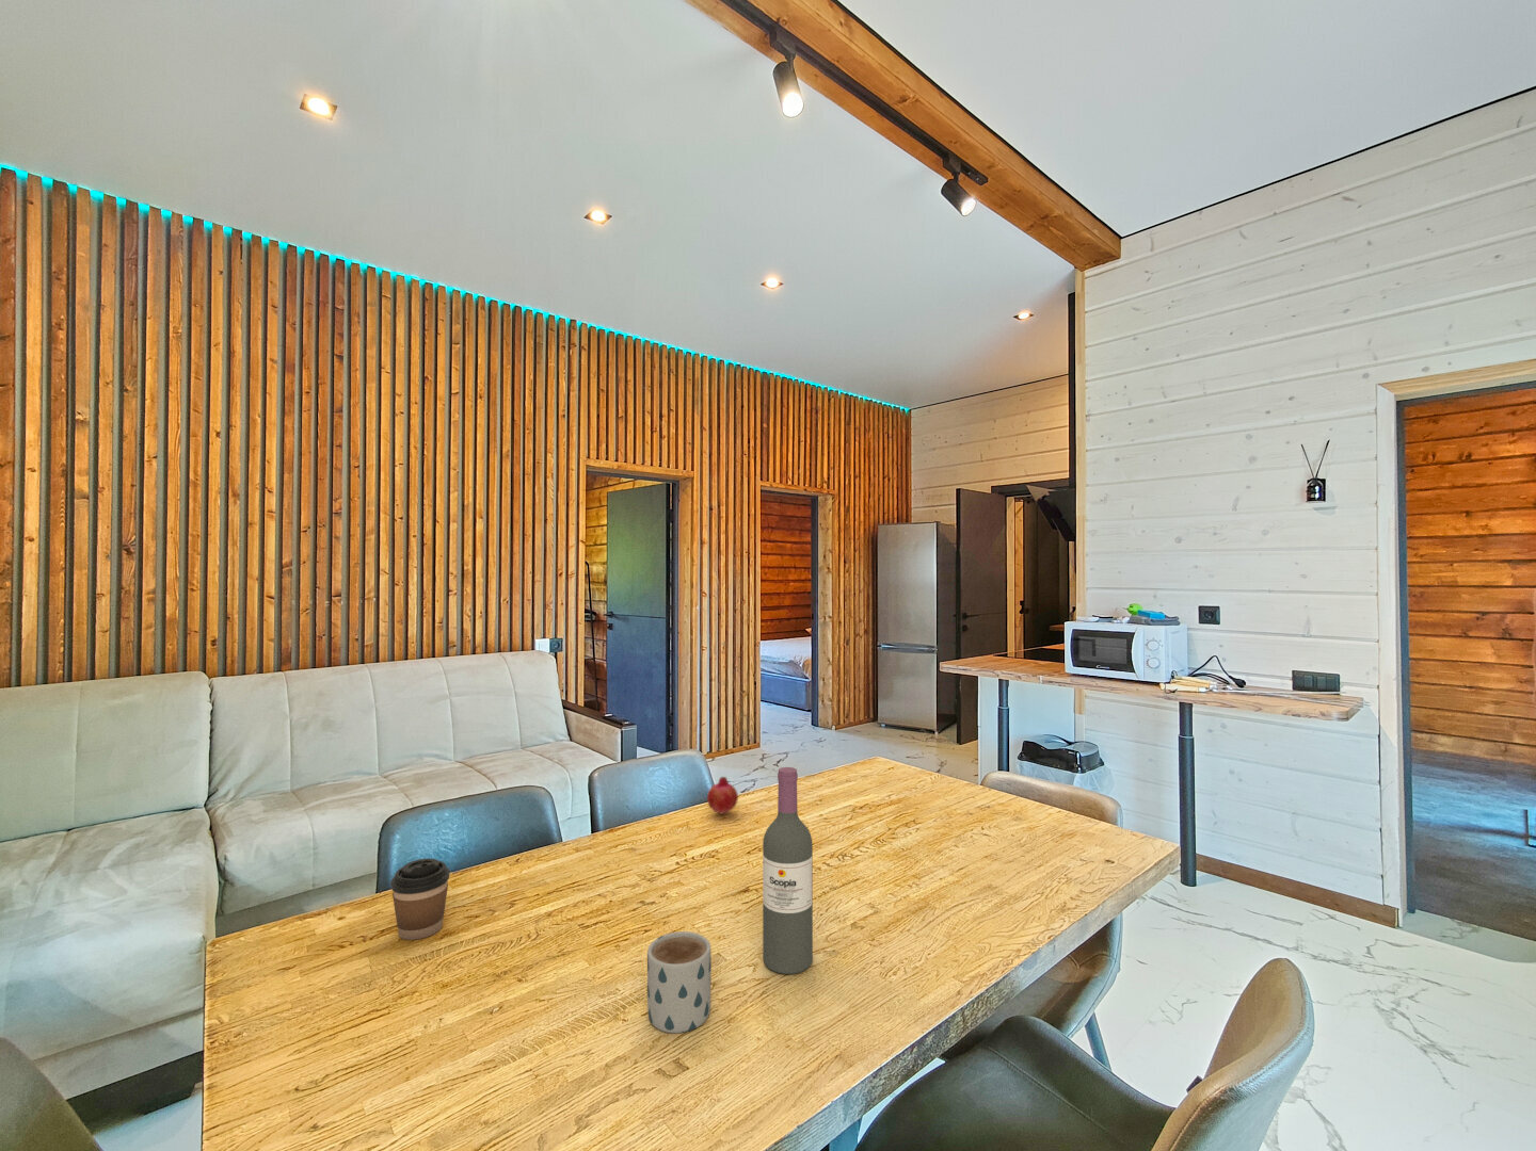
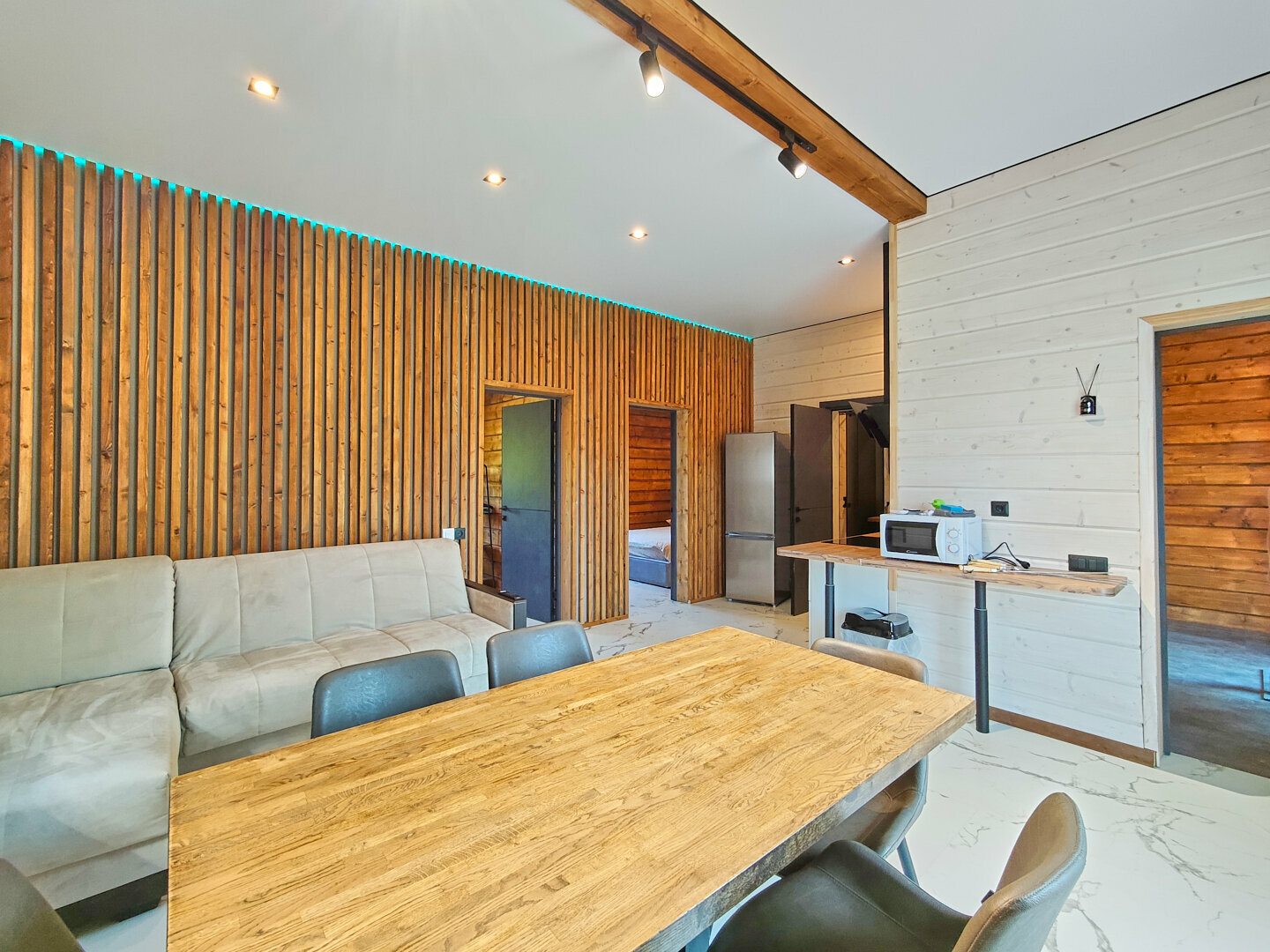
- coffee cup (420, 895)
- wine bottle (787, 866)
- fruit (722, 796)
- mug (675, 974)
